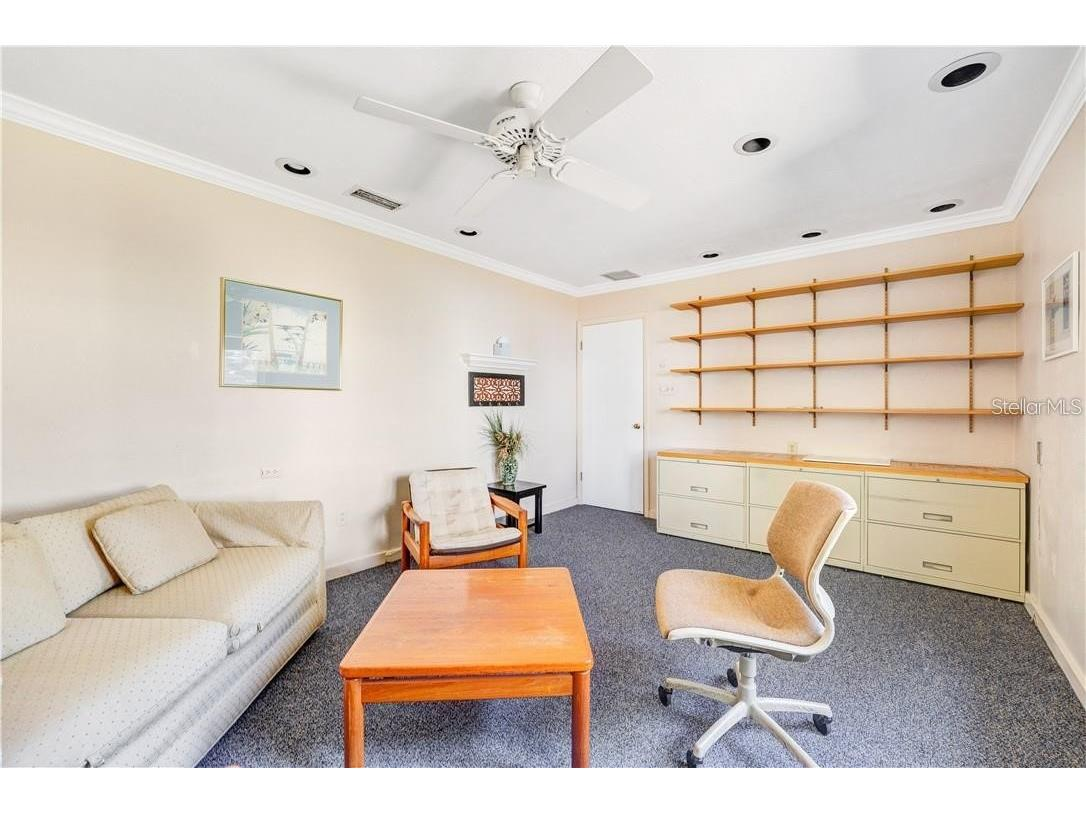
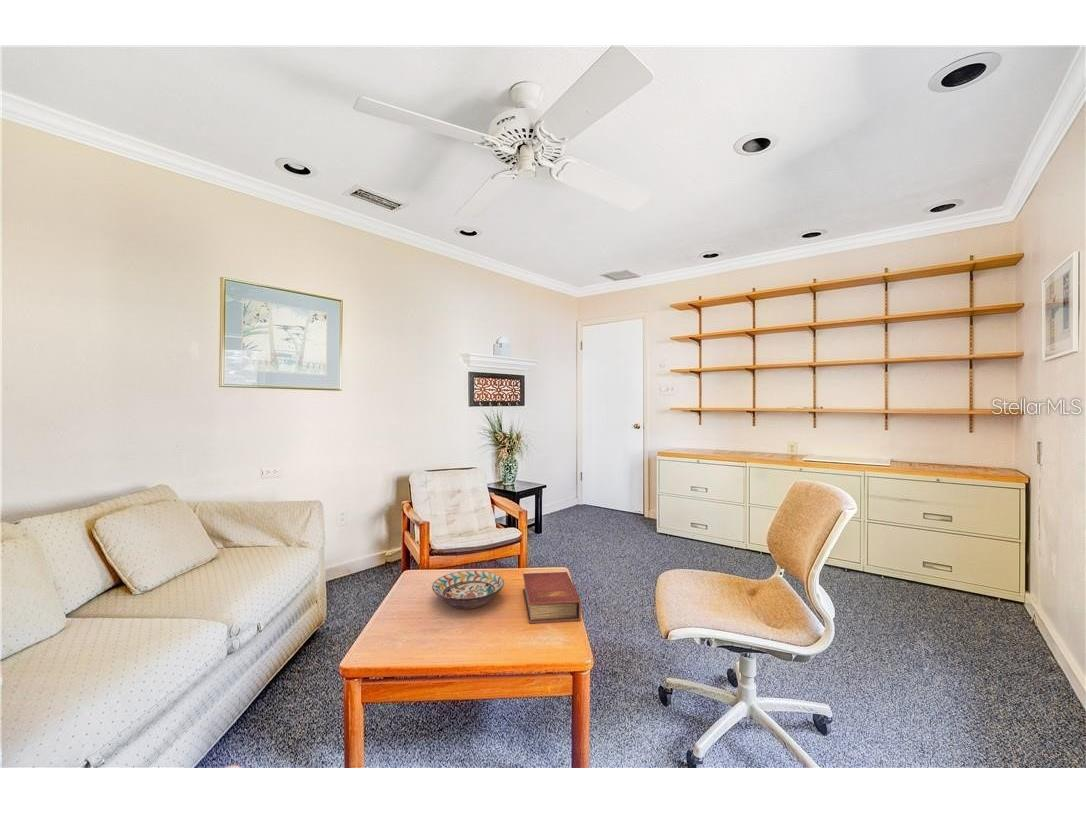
+ decorative bowl (468, 592)
+ book (549, 595)
